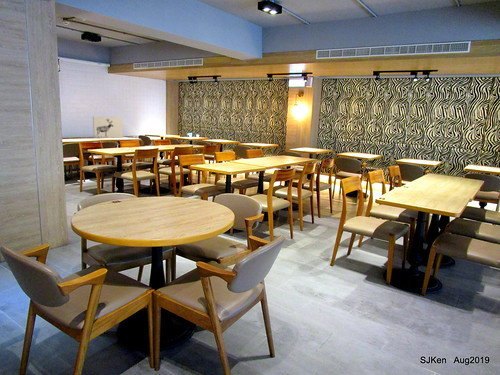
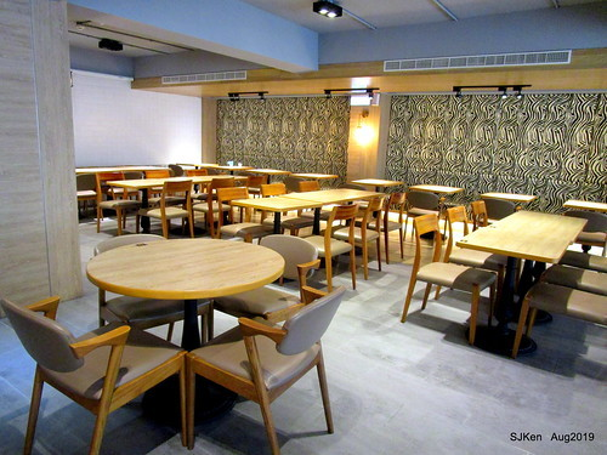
- wall art (108, 128)
